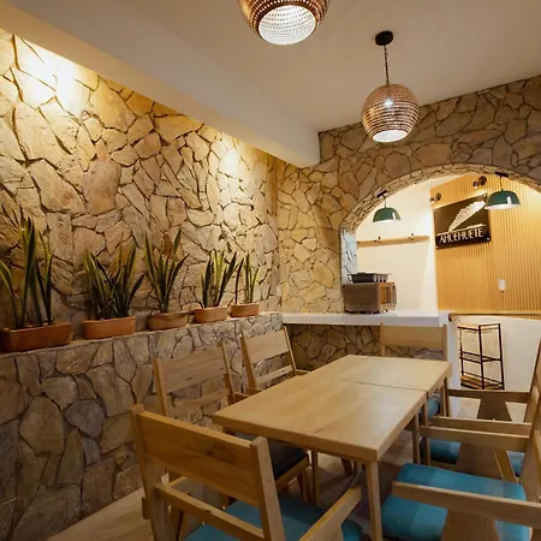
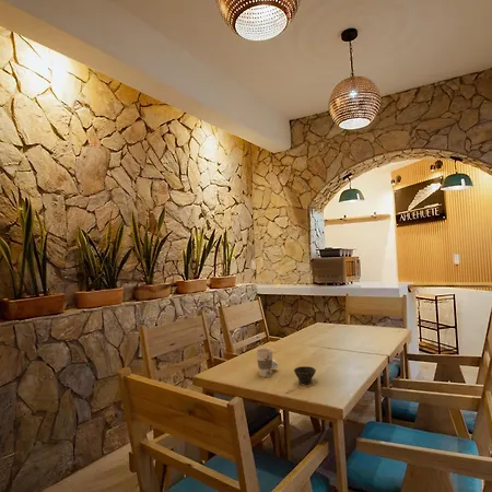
+ cup (266, 361)
+ cup (306, 375)
